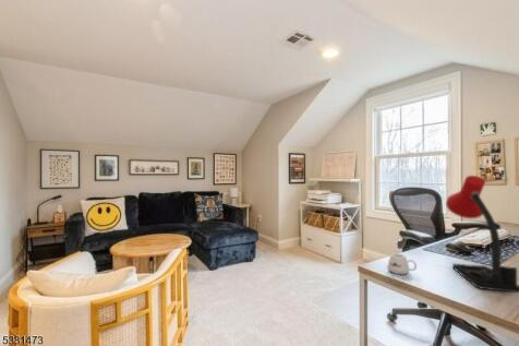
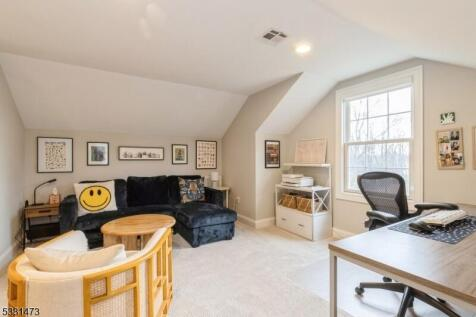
- mug (401, 263)
- desk lamp (476, 217)
